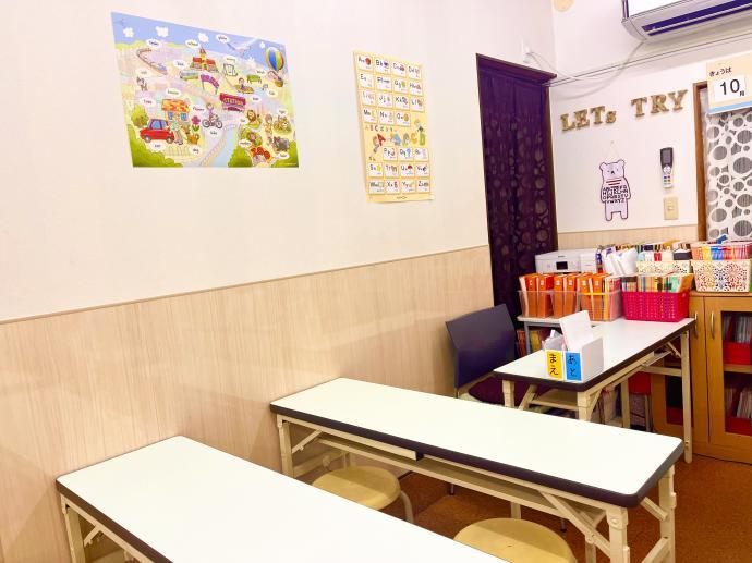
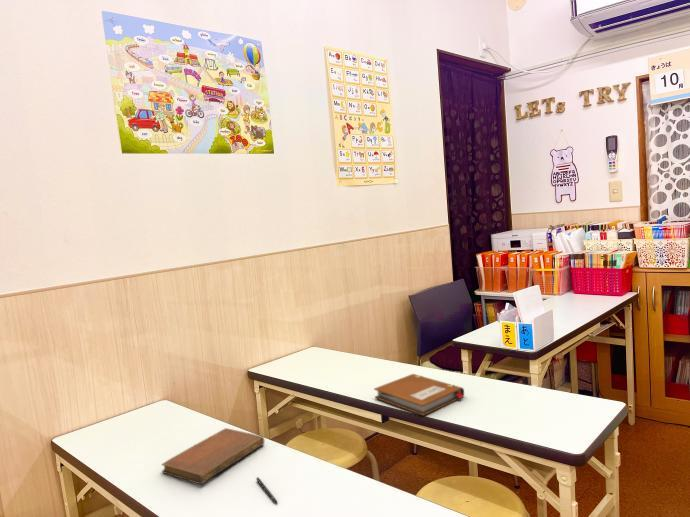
+ pen (267, 490)
+ notebook (214, 453)
+ notebook (420, 392)
